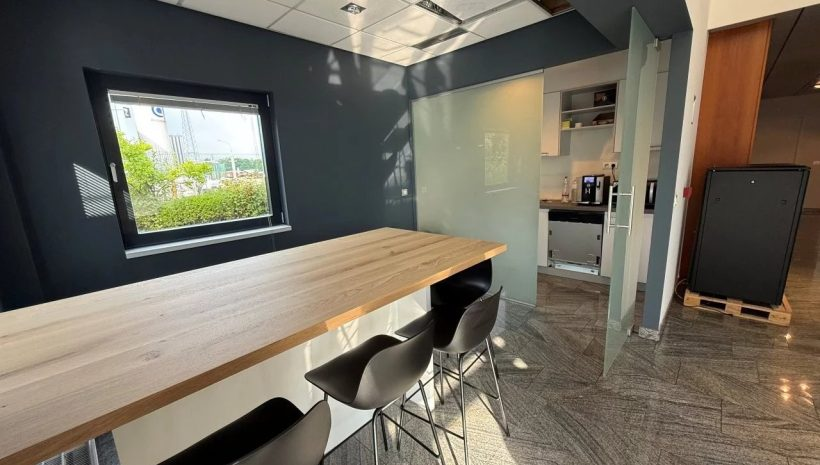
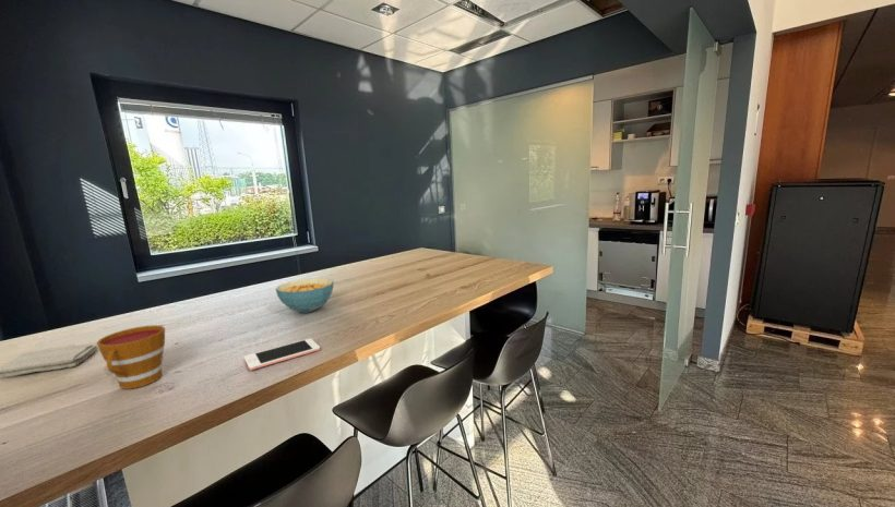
+ cereal bowl (307, 297)
+ cup (134, 359)
+ cell phone (283, 352)
+ washcloth (48, 359)
